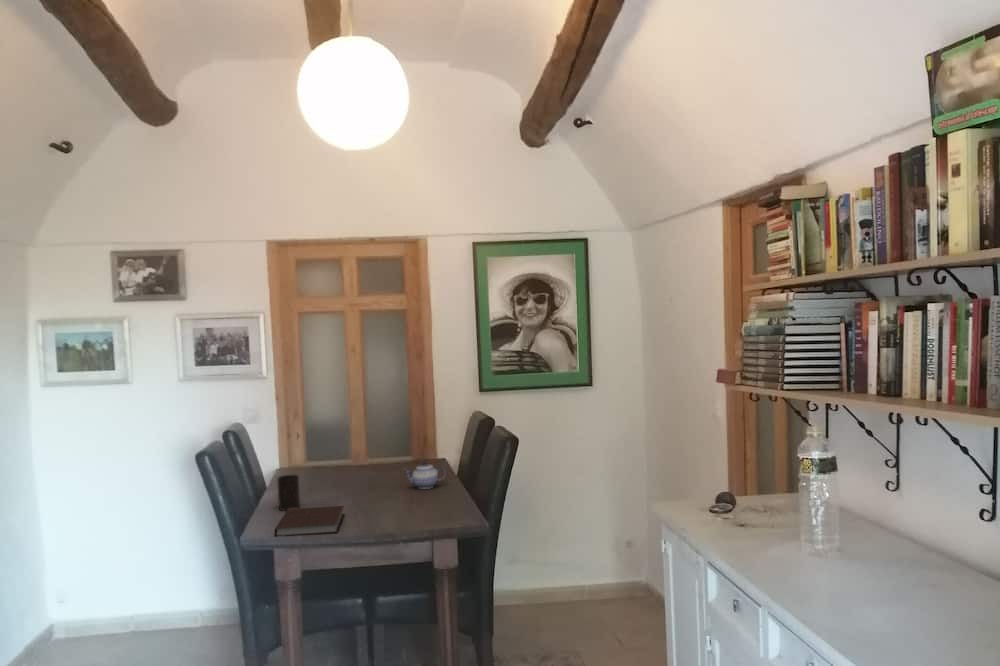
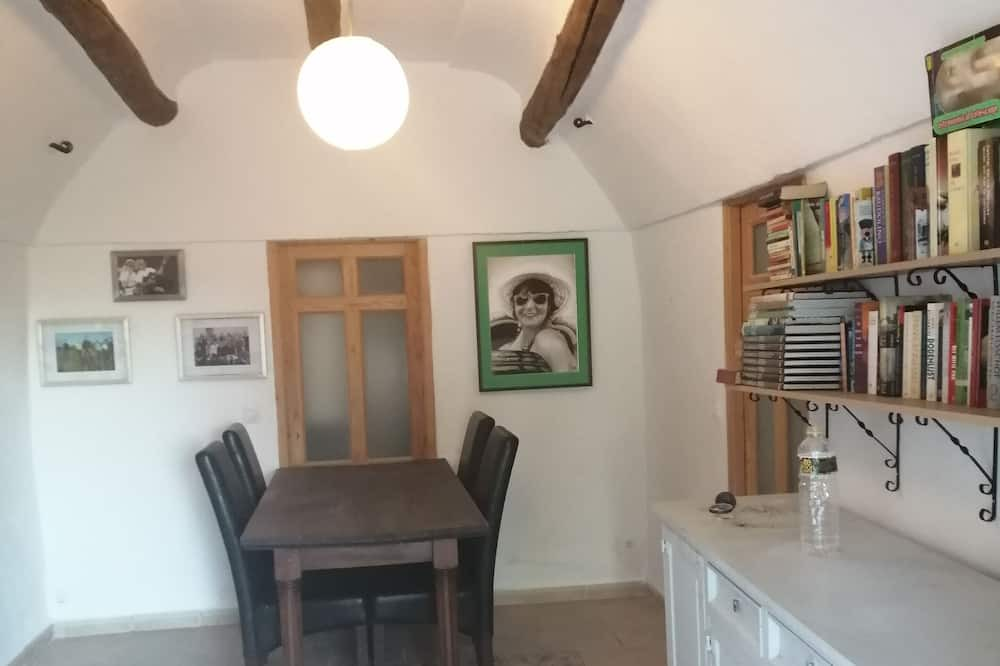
- teapot (424, 474)
- cup (288, 492)
- notebook (311, 520)
